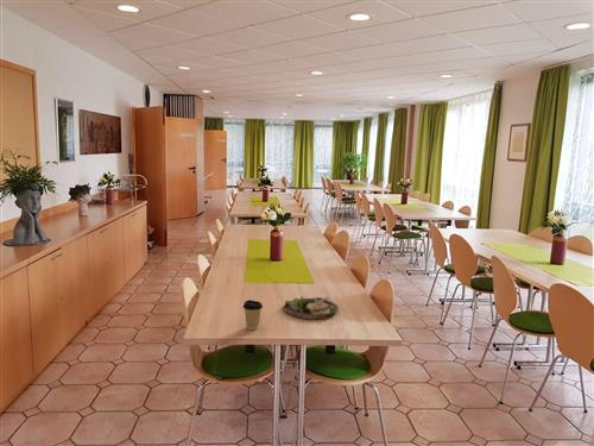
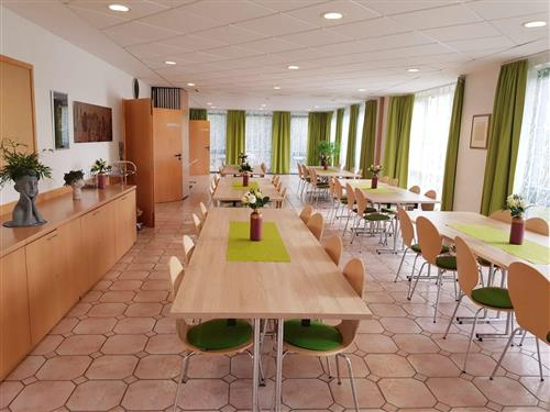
- dinner plate (310, 303)
- coffee cup (252, 314)
